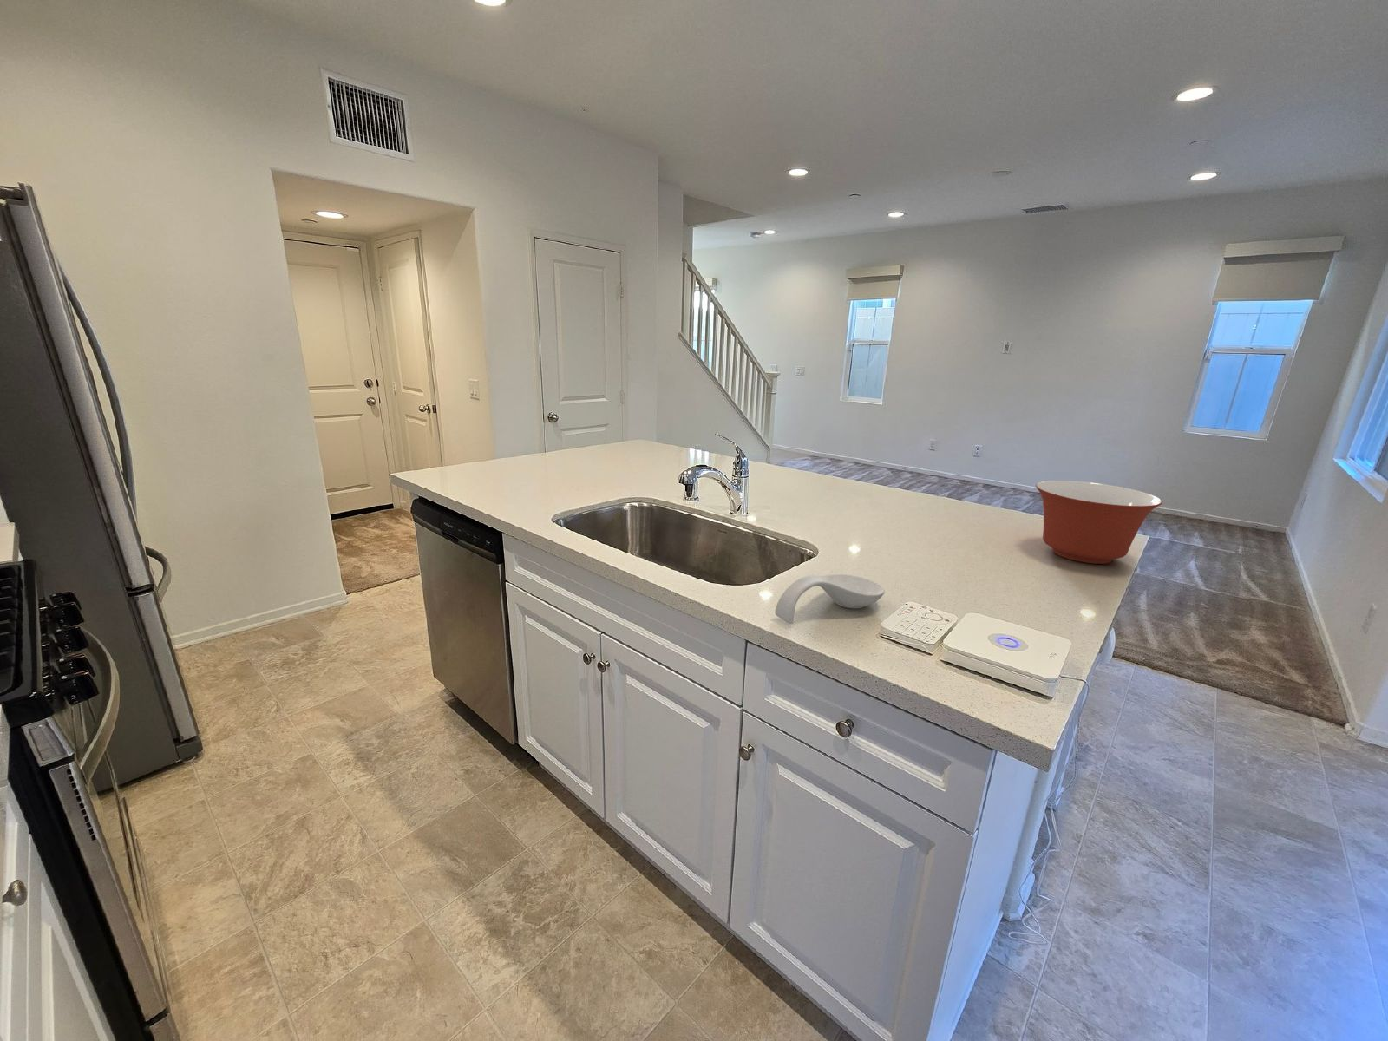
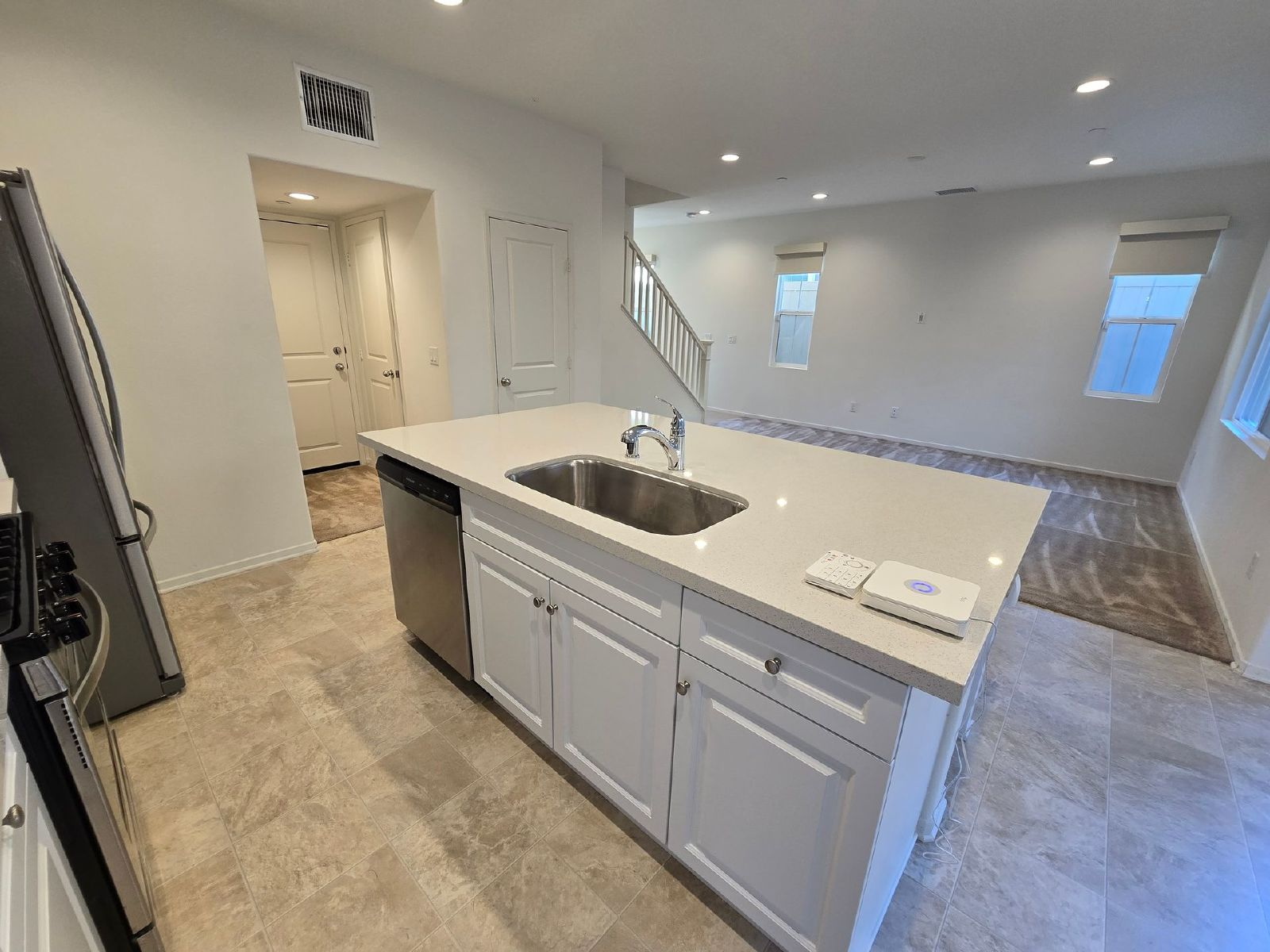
- mixing bowl (1087, 523)
- spoon rest (831, 590)
